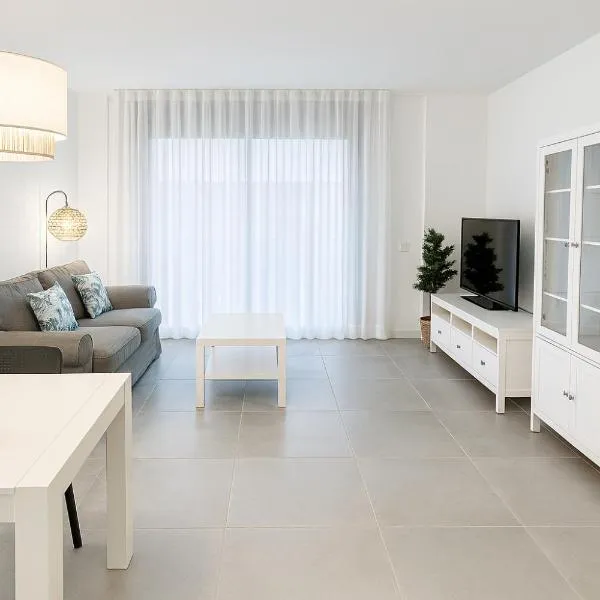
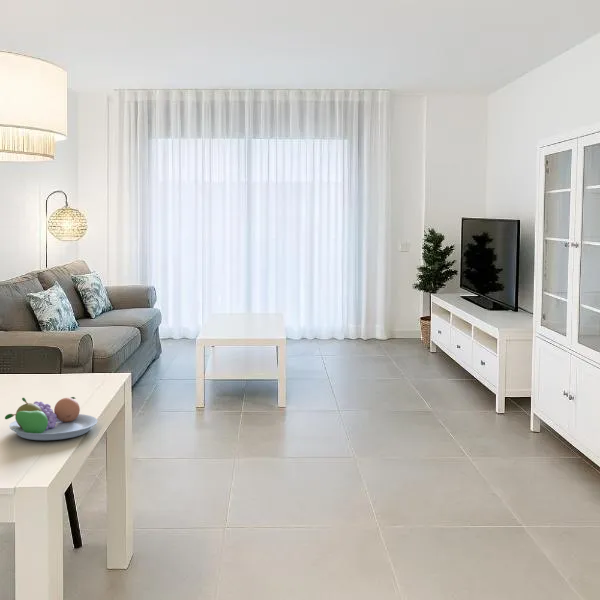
+ fruit bowl (50, 415)
